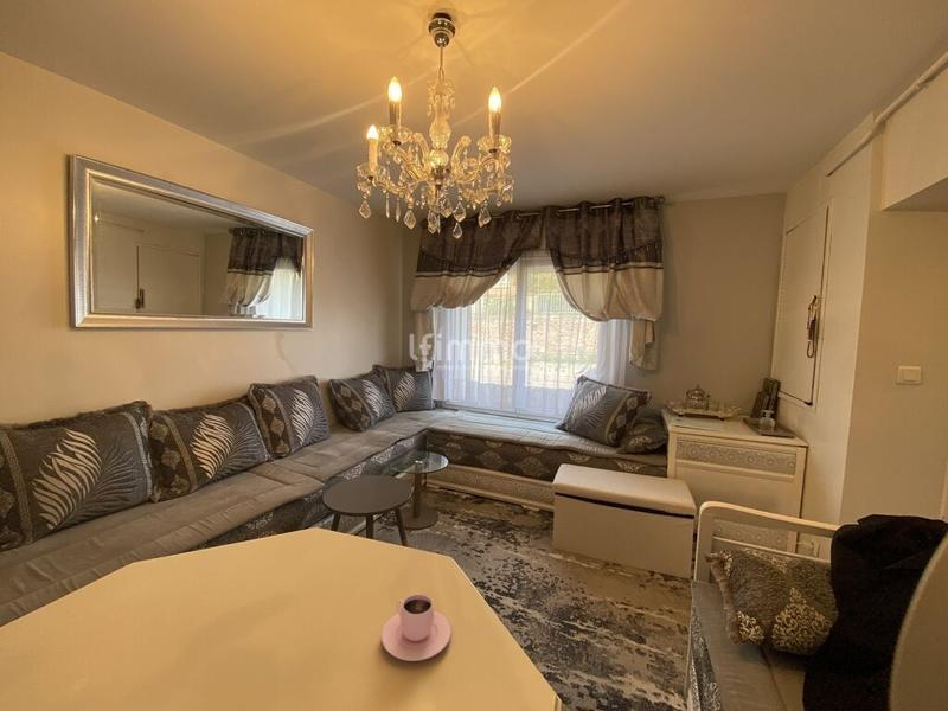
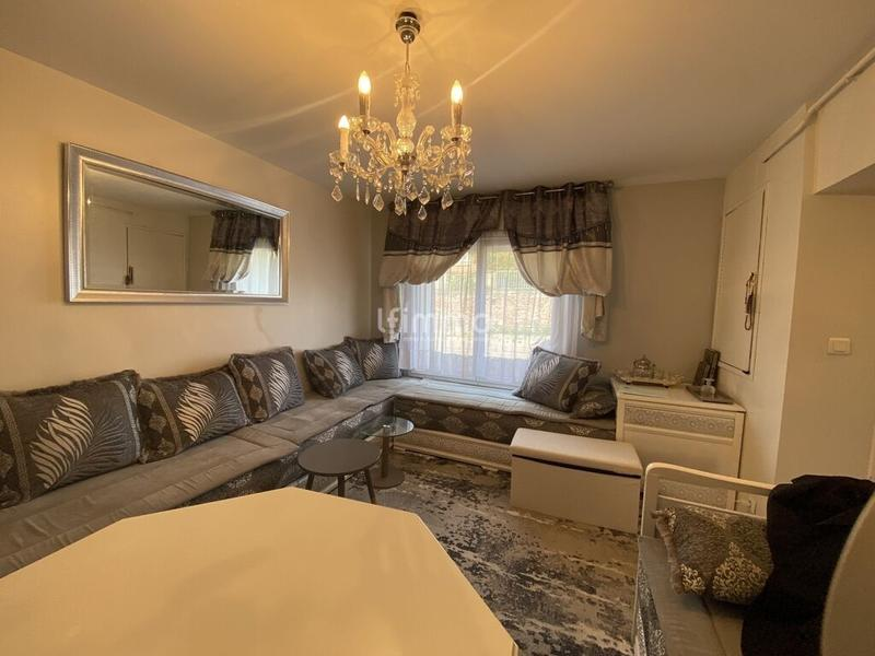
- teacup (416, 595)
